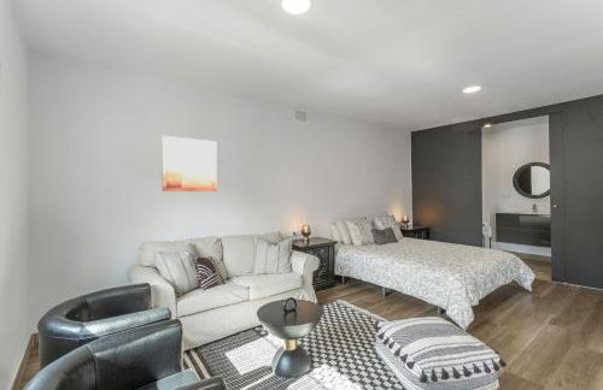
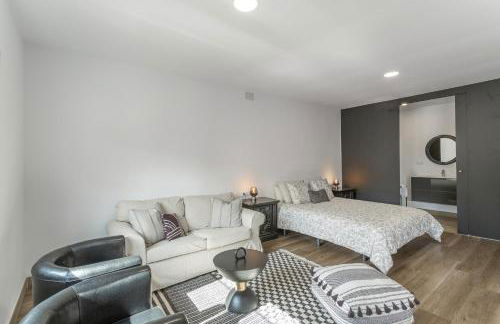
- wall art (191, 165)
